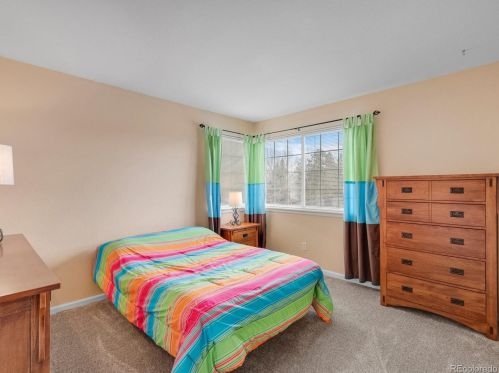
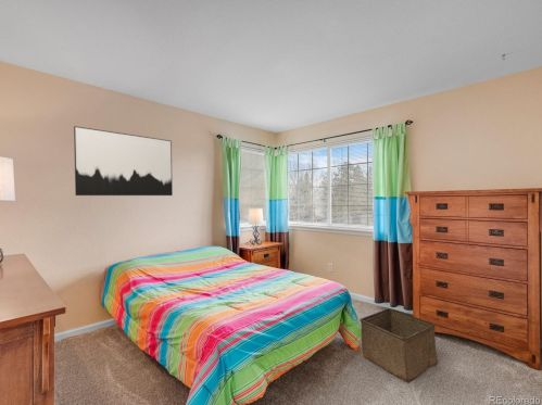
+ wall art (128, 165)
+ storage bin (398, 340)
